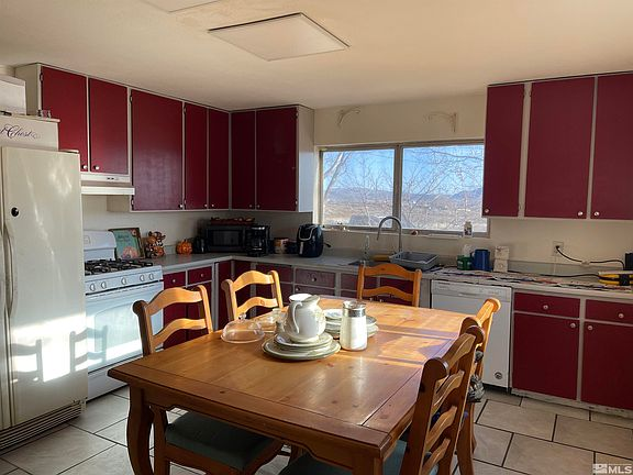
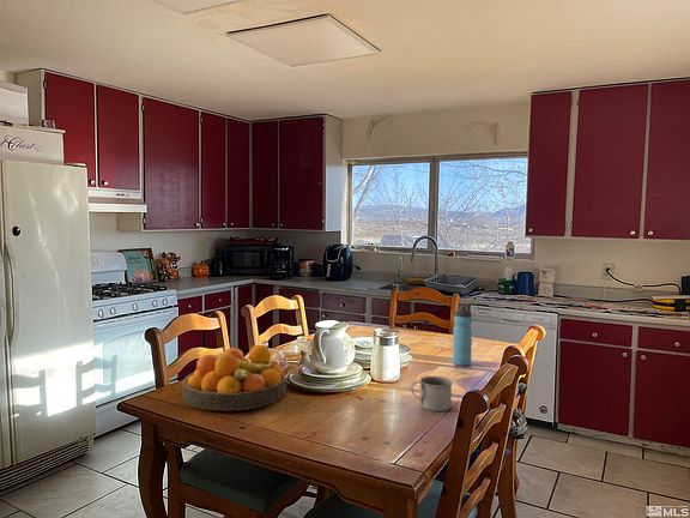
+ fruit bowl (235, 371)
+ water bottle (462, 335)
+ mug (432, 393)
